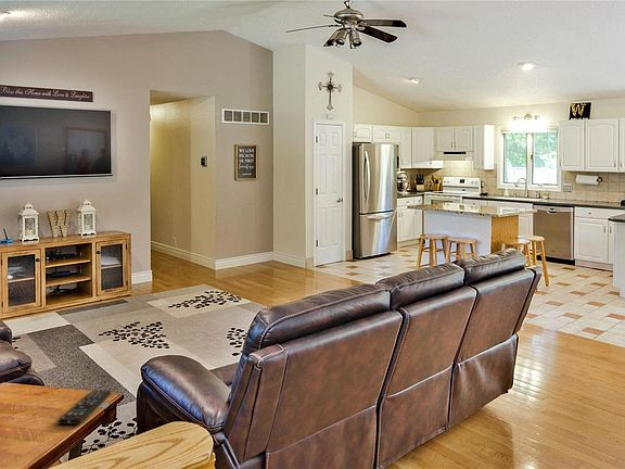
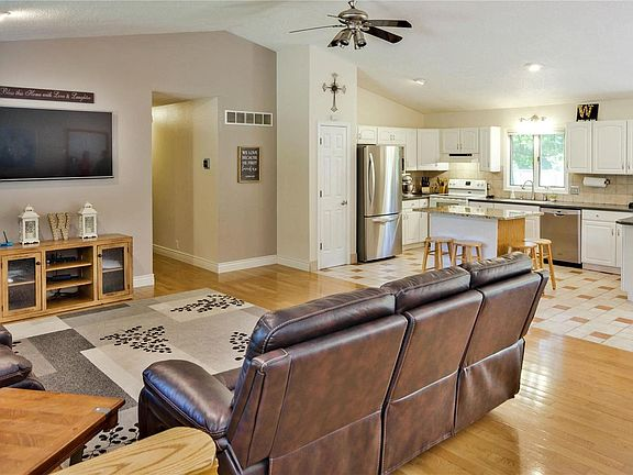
- remote control (86, 405)
